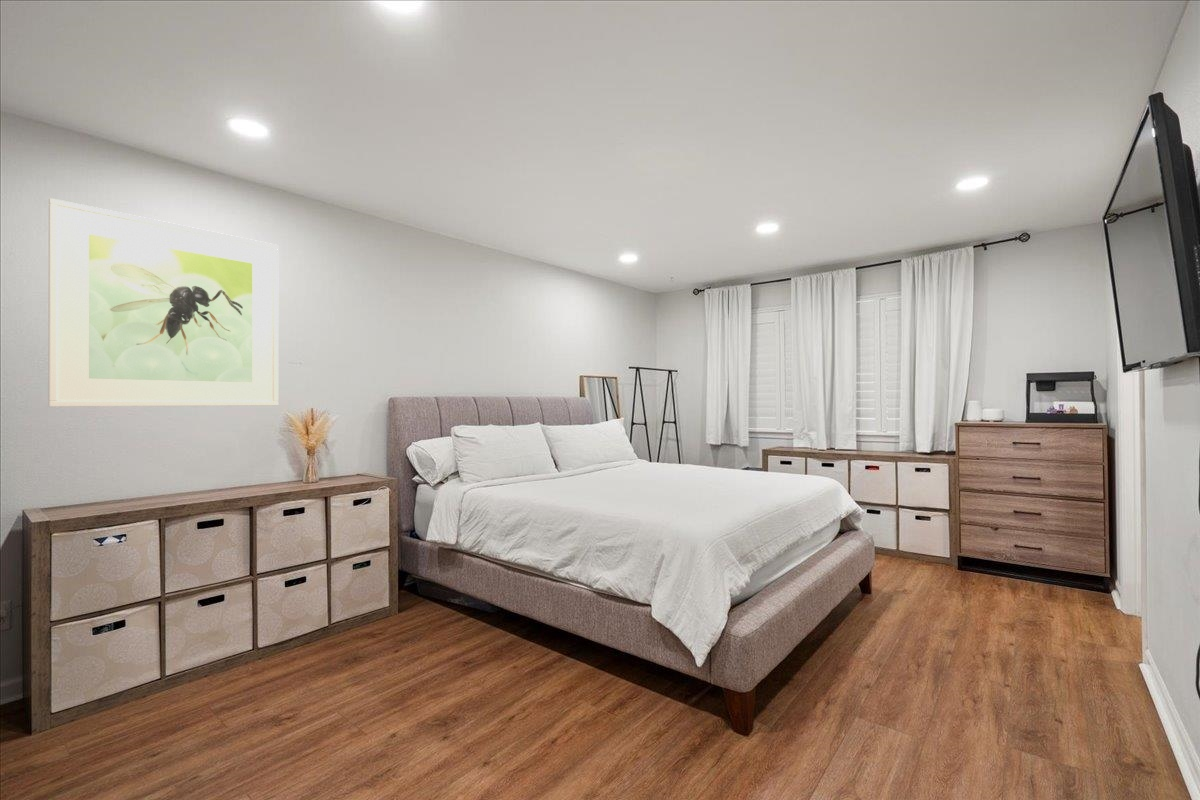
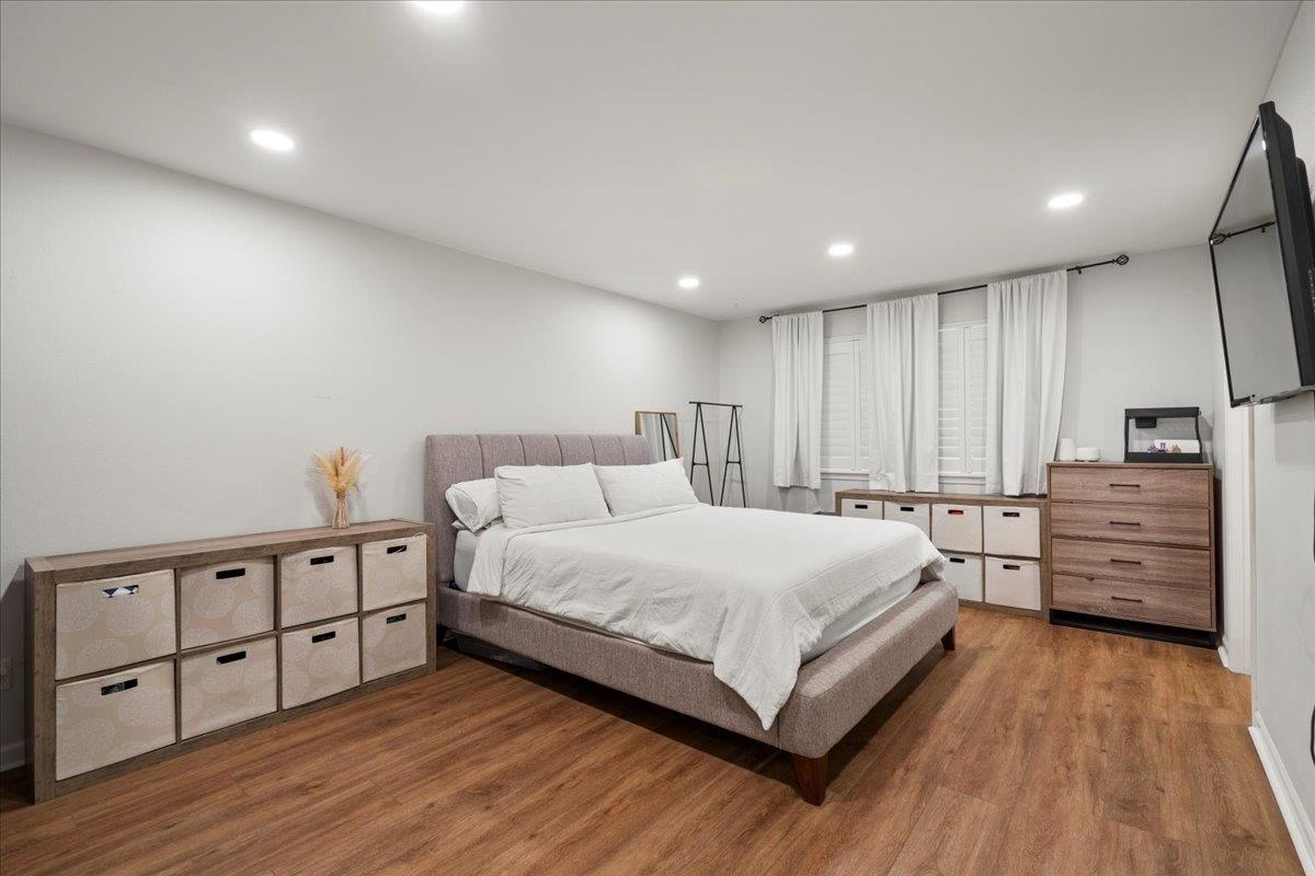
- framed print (178, 315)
